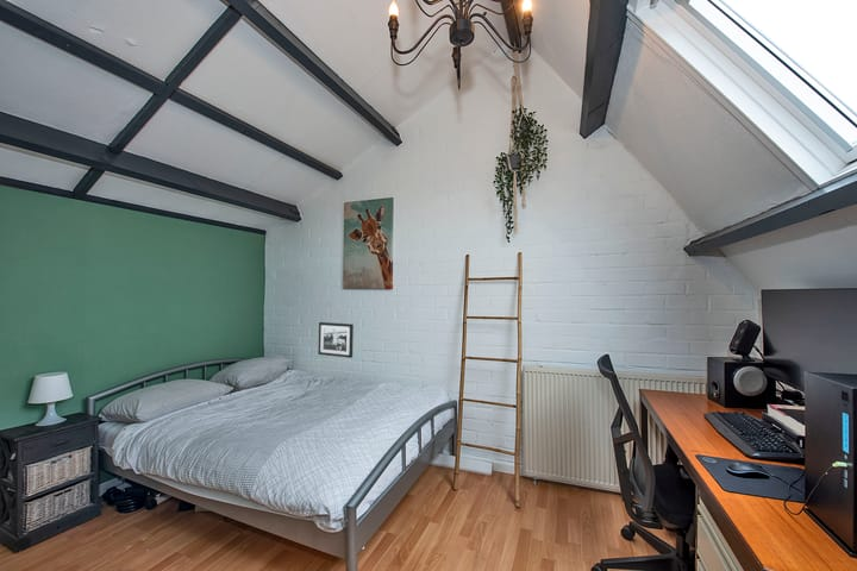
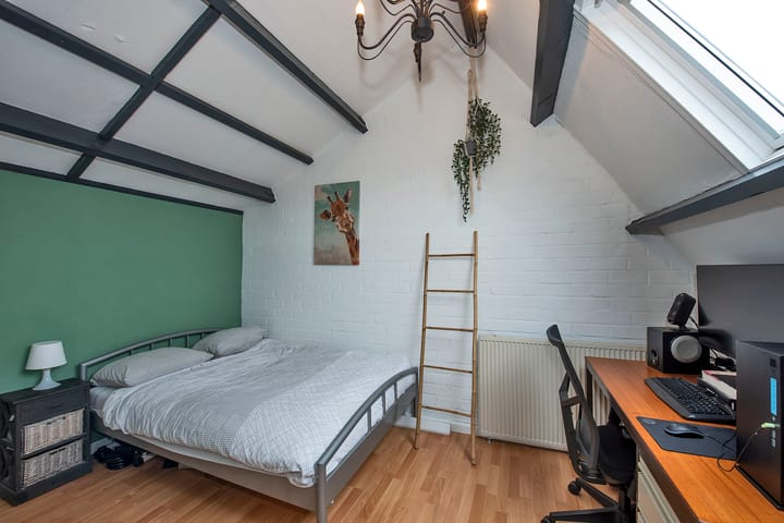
- picture frame (334, 339)
